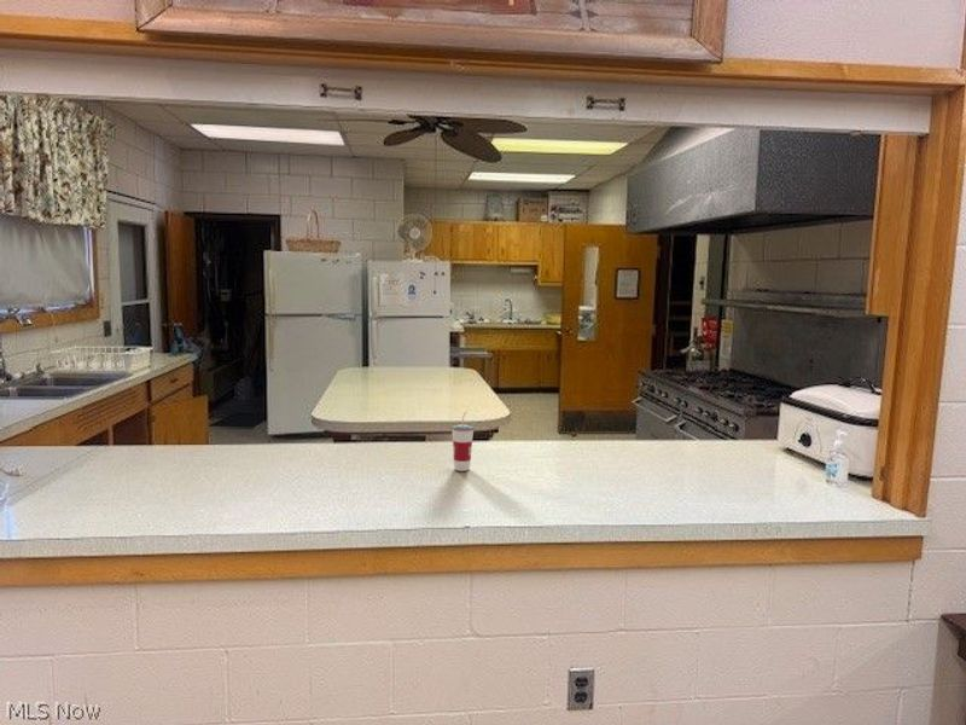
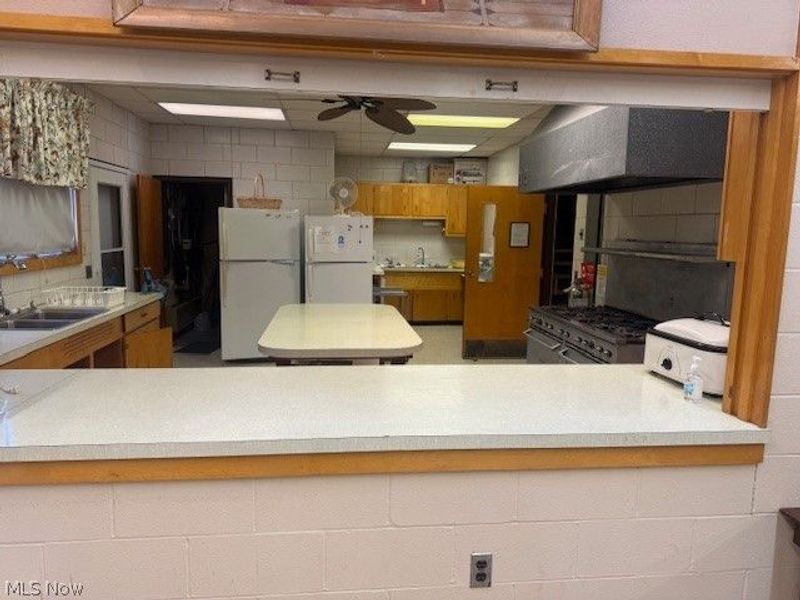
- cup (462, 440)
